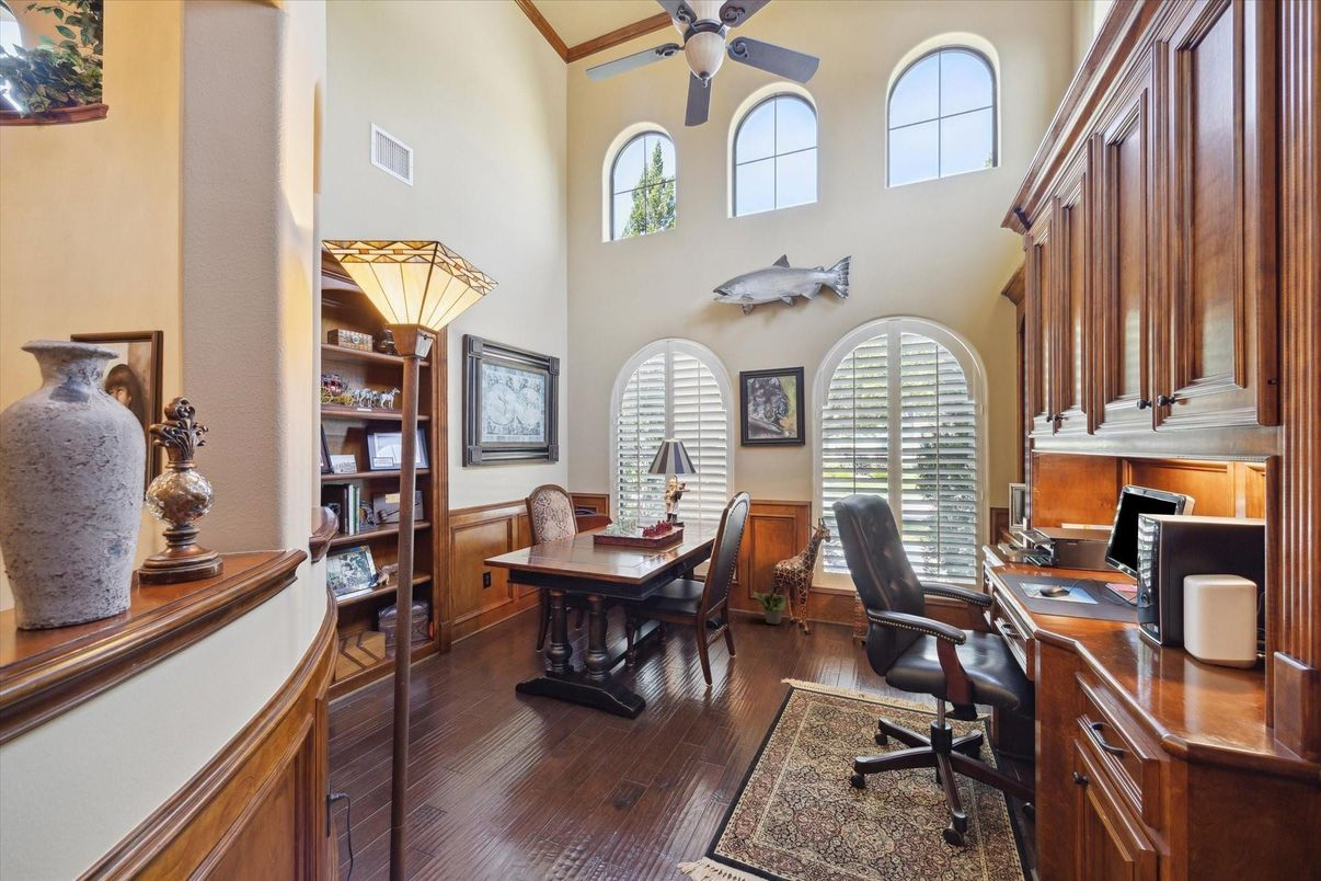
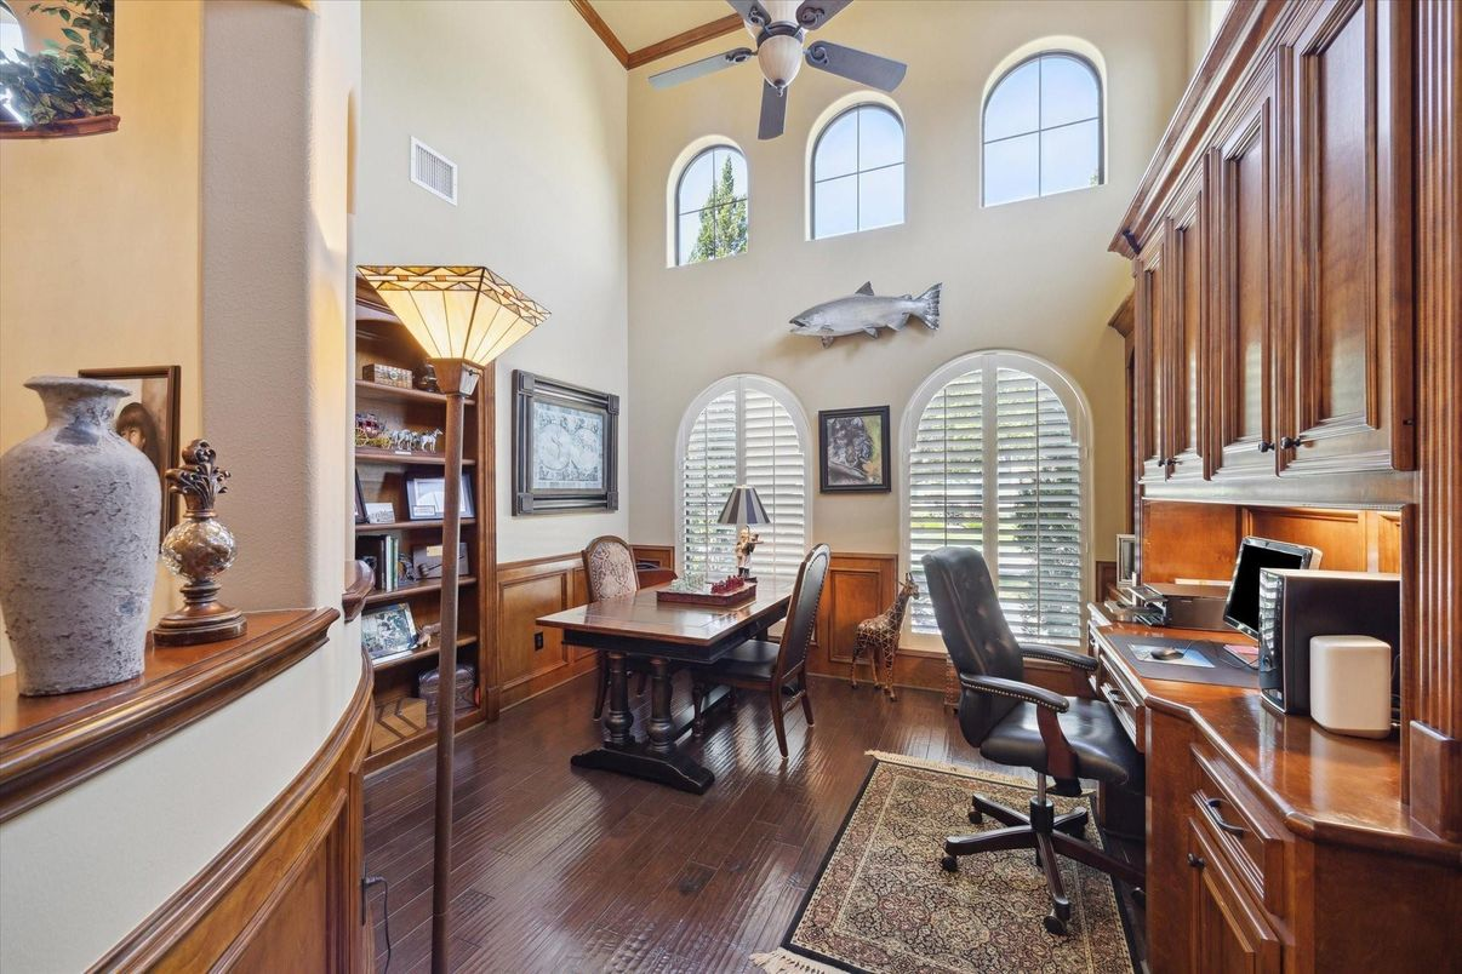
- potted plant (769, 603)
